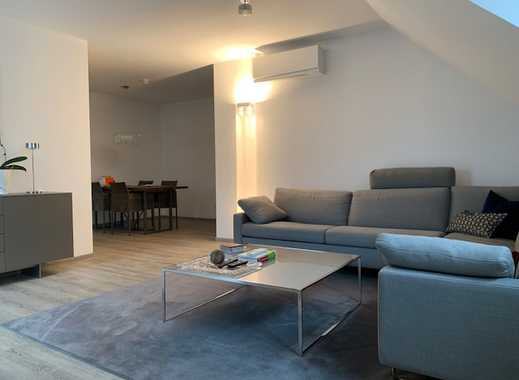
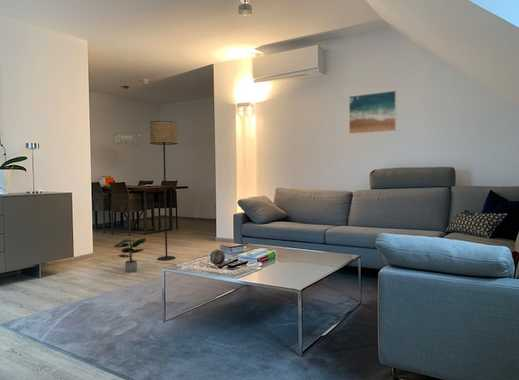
+ floor lamp (165, 191)
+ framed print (371, 113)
+ potted plant (129, 254)
